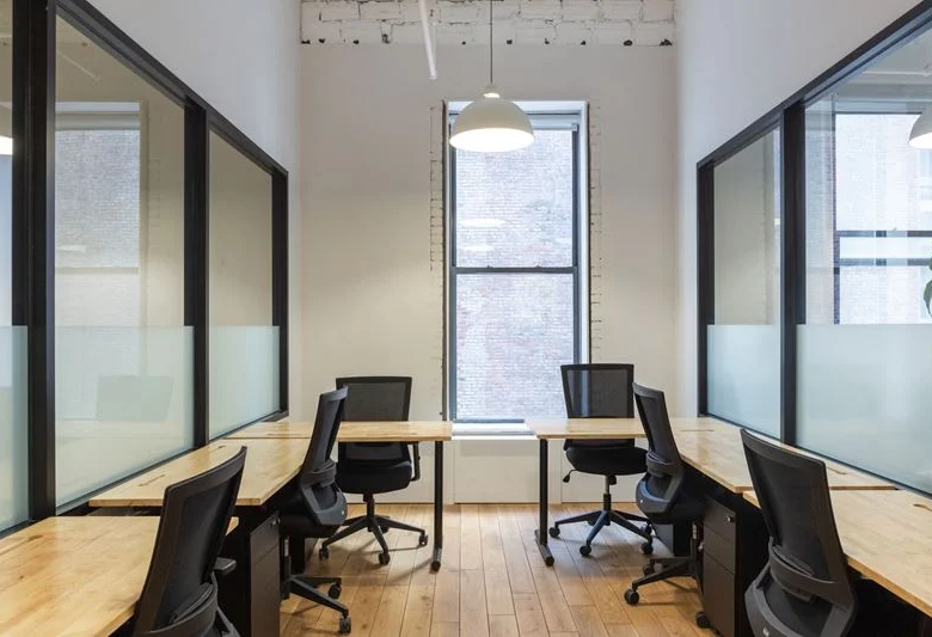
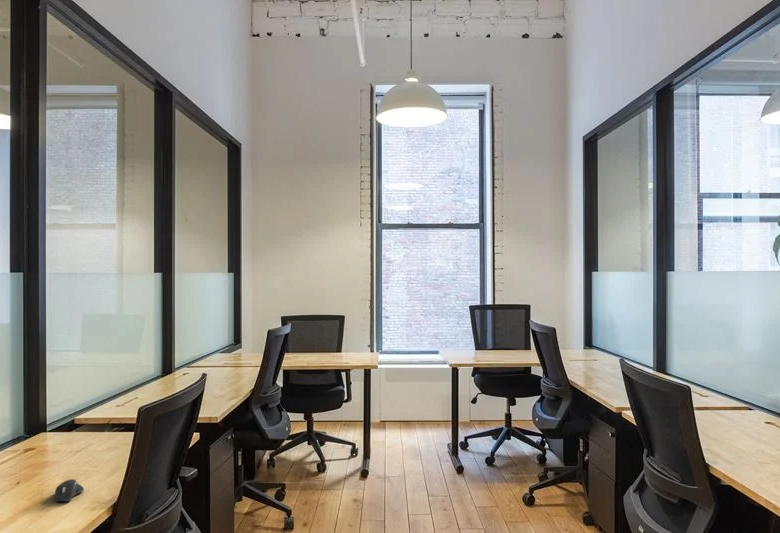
+ computer mouse (69, 488)
